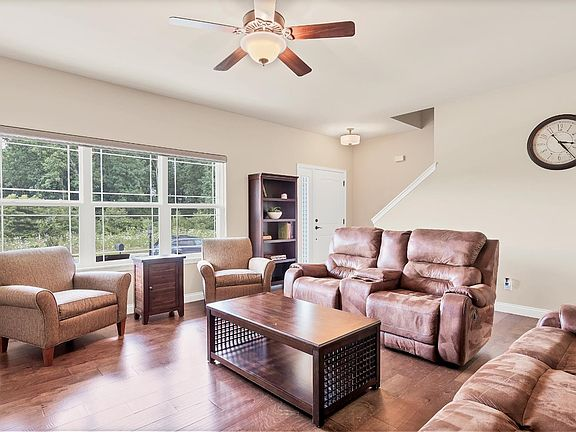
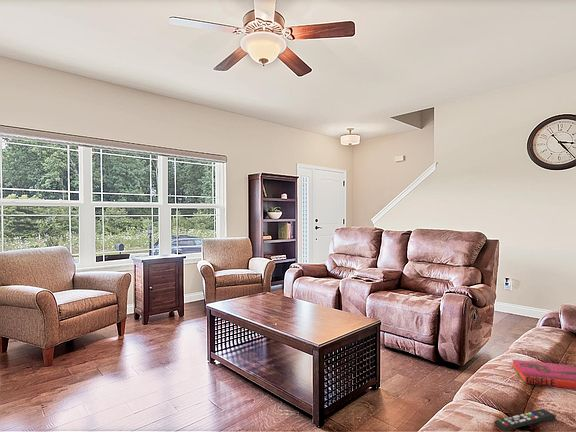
+ remote control (525, 419)
+ hardback book (550, 374)
